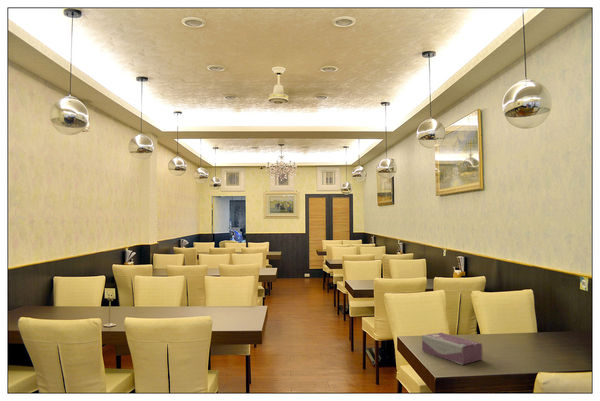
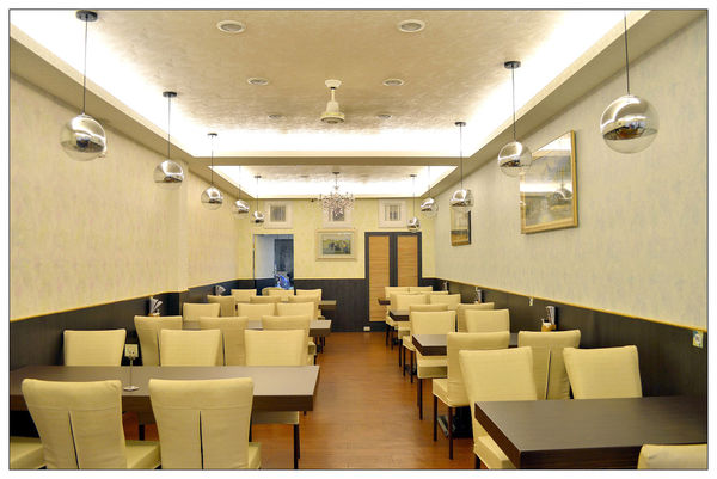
- tissue box (451, 346)
